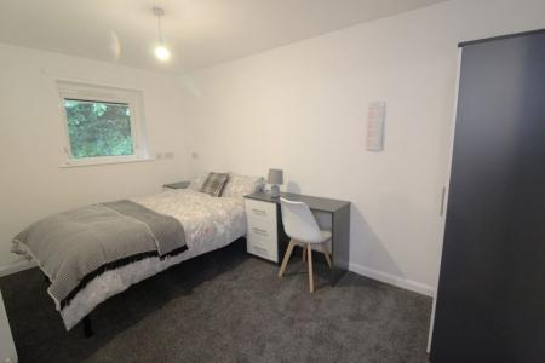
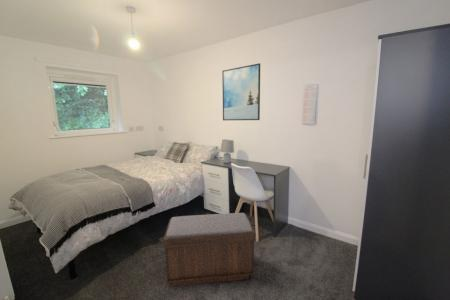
+ bench (210, 246)
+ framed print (240, 94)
